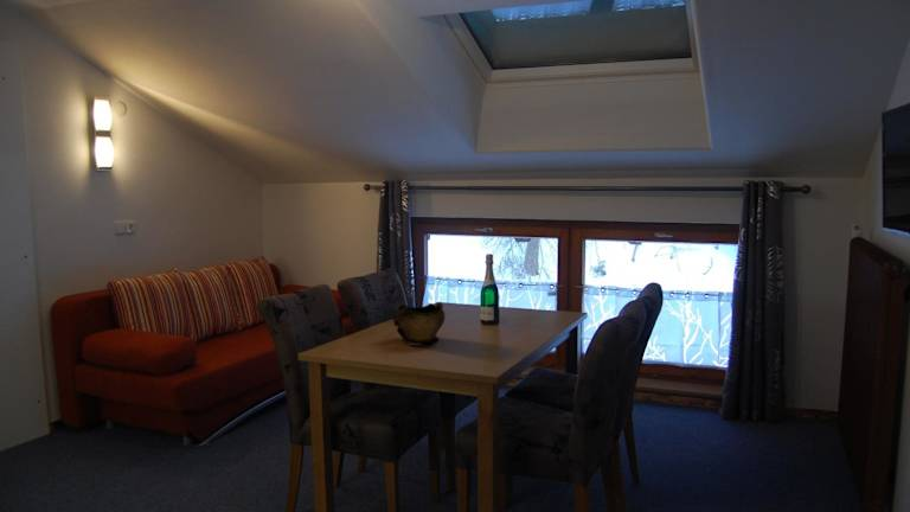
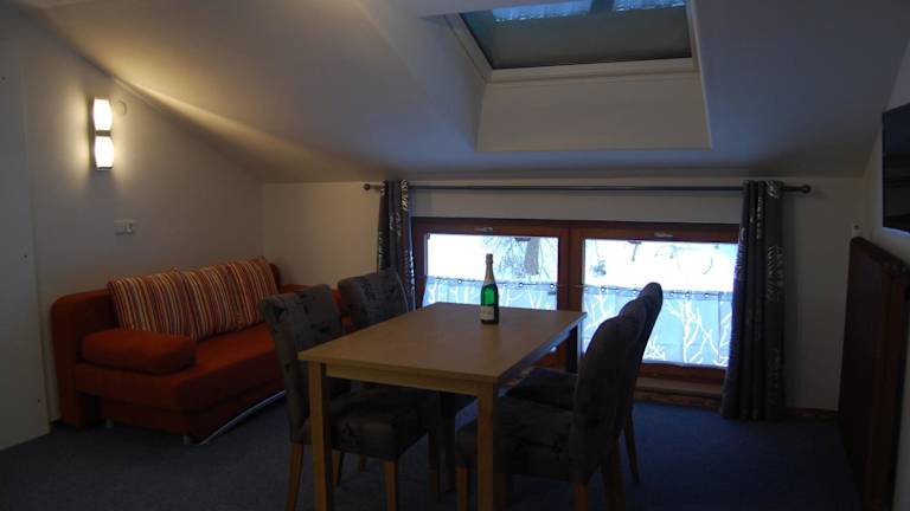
- decorative bowl (418, 320)
